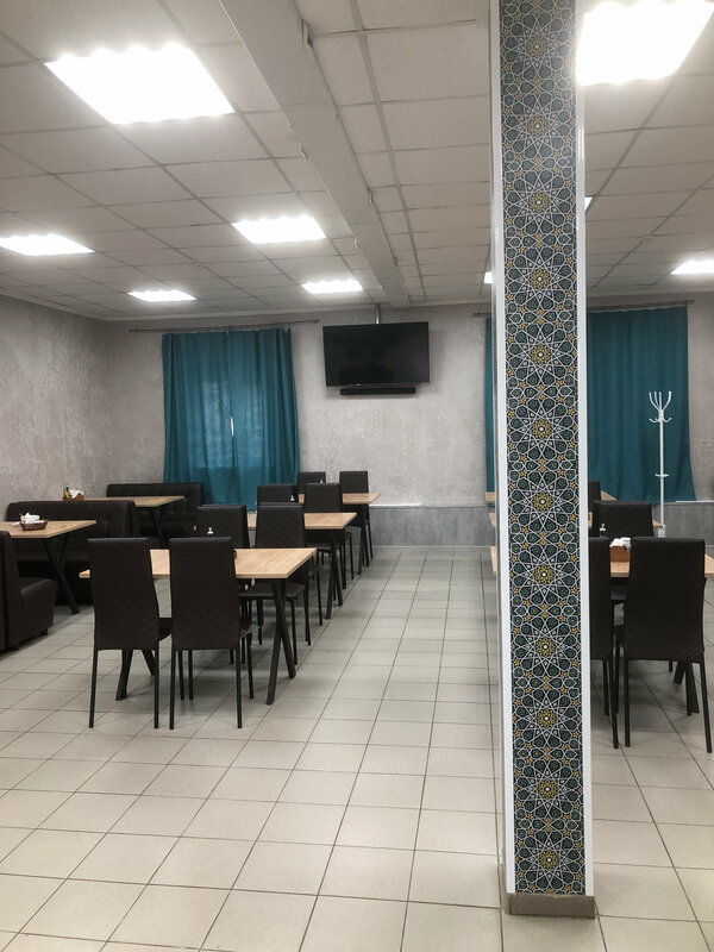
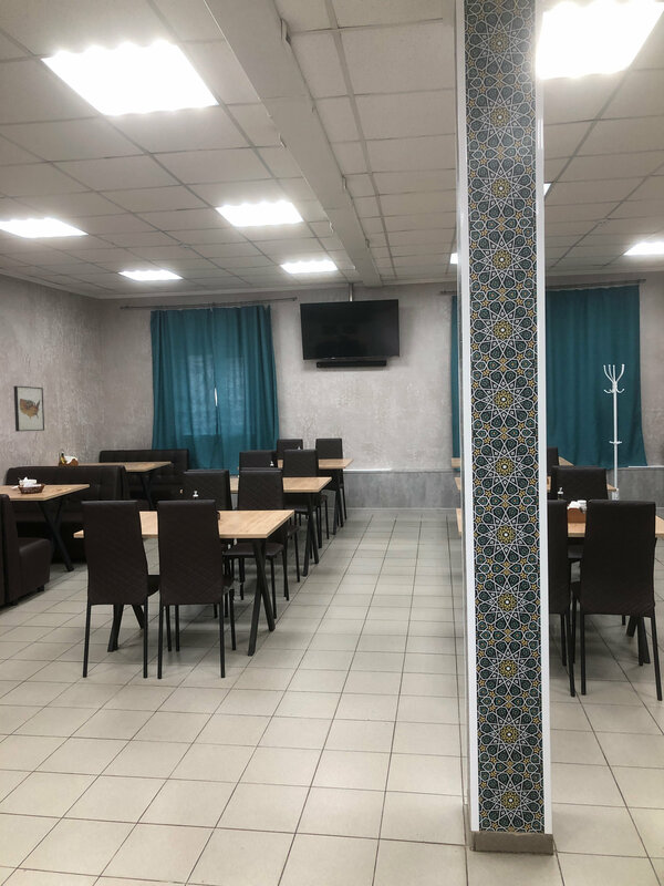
+ wall art (29, 409)
